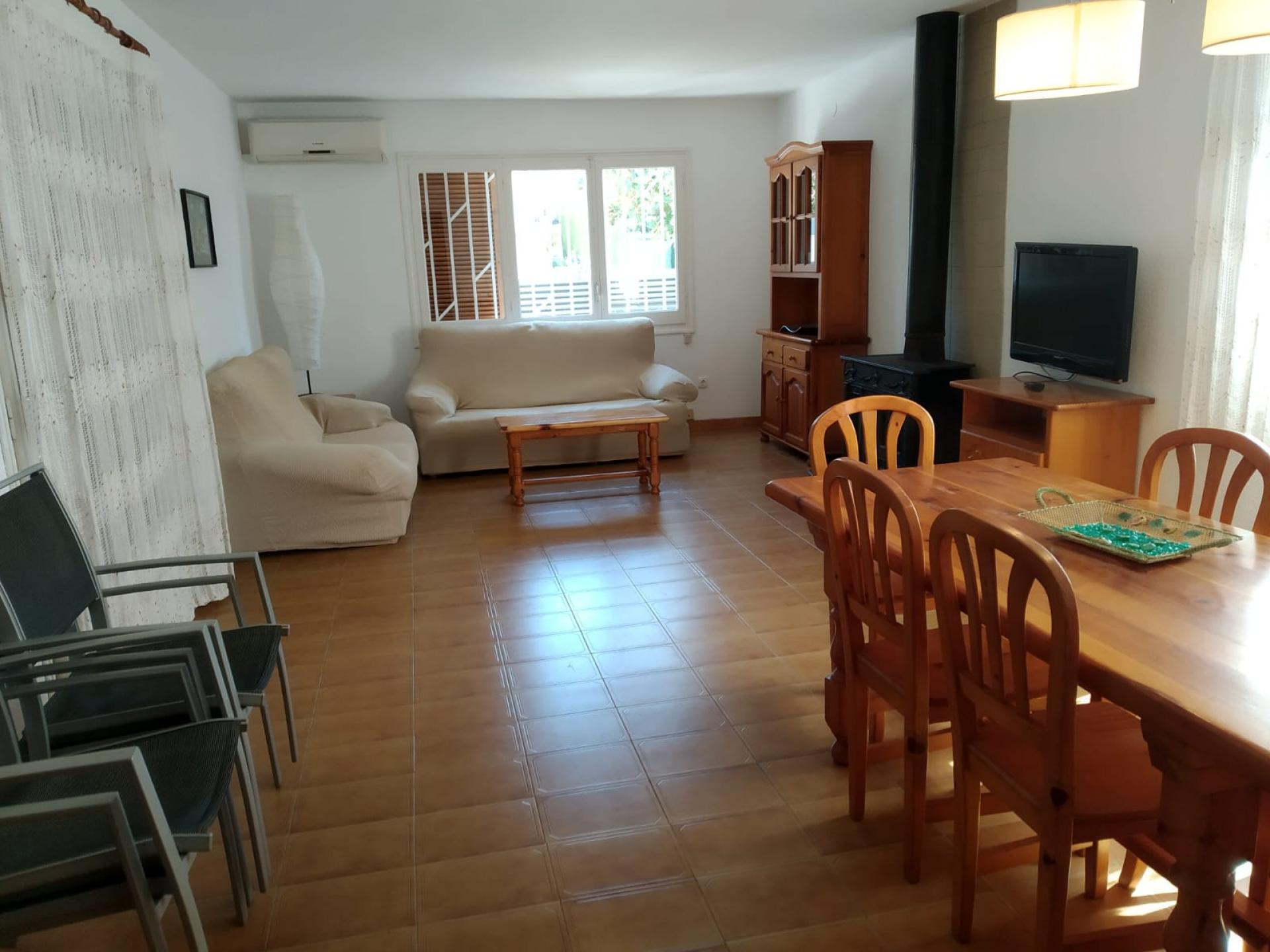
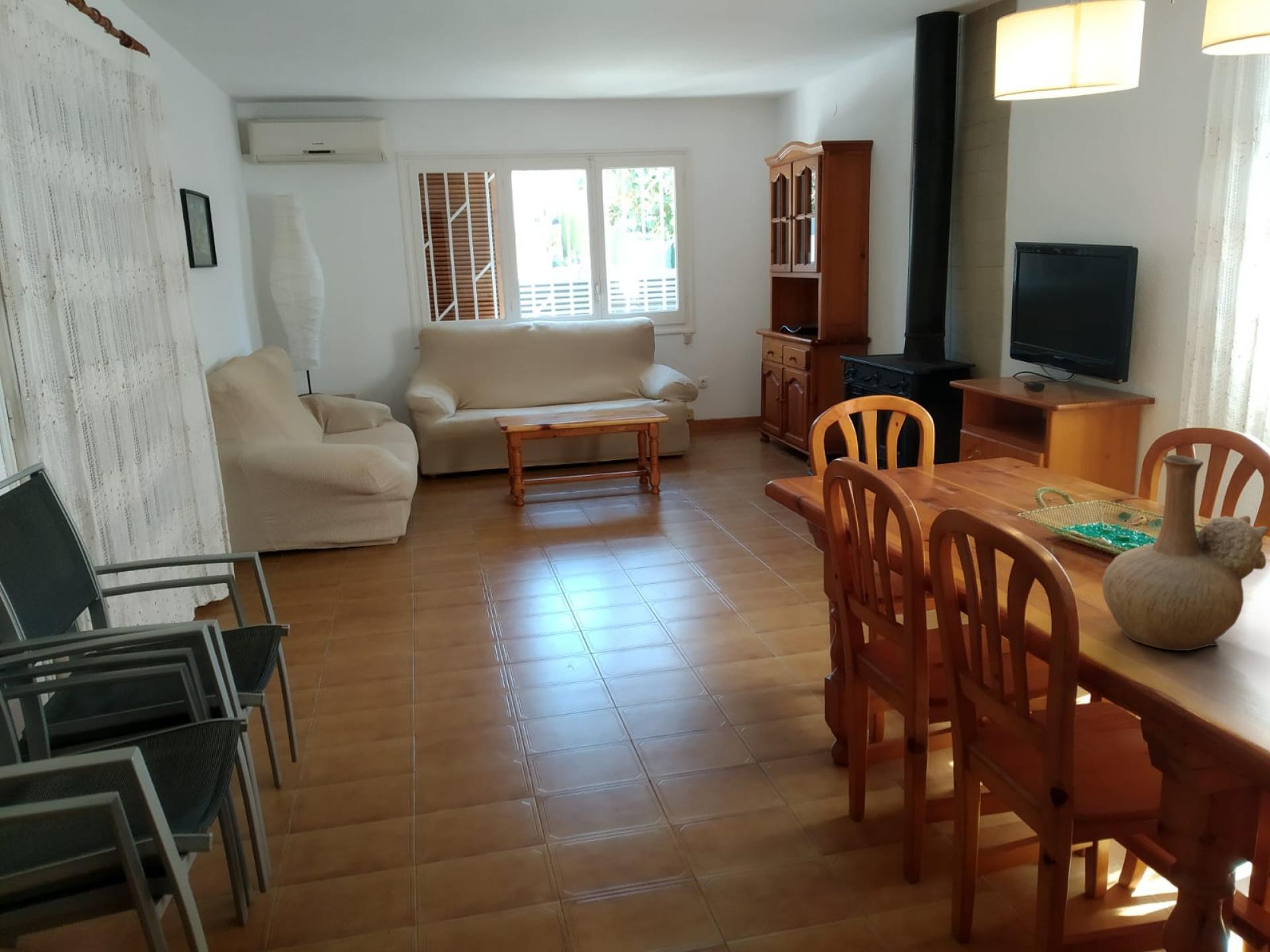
+ vase (1187, 549)
